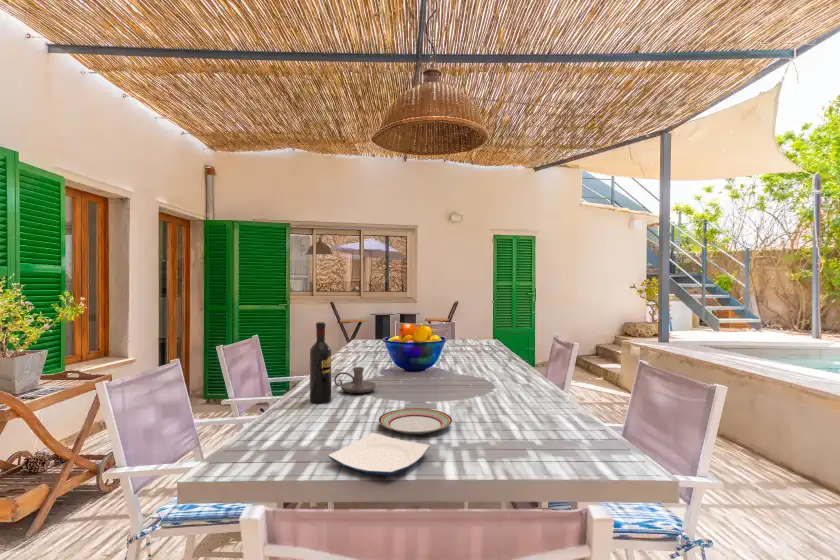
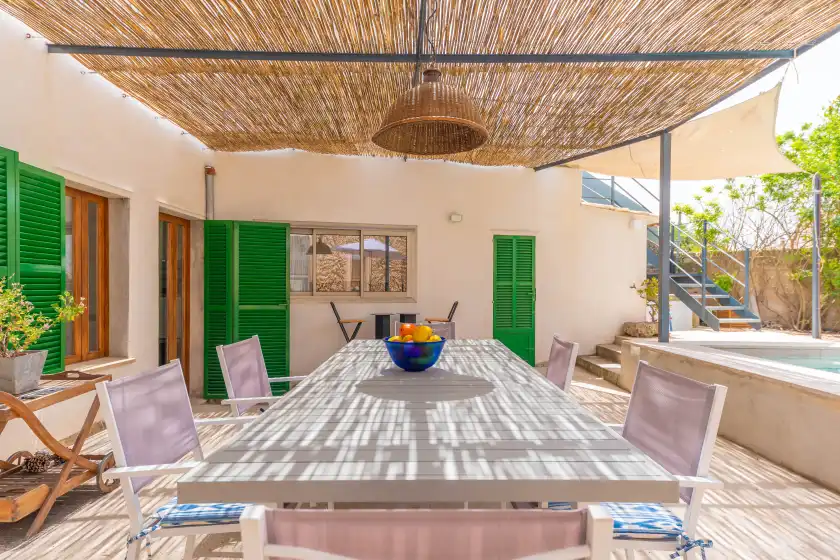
- wine bottle (320, 361)
- plate (415, 422)
- candle holder (354, 379)
- plate (380, 455)
